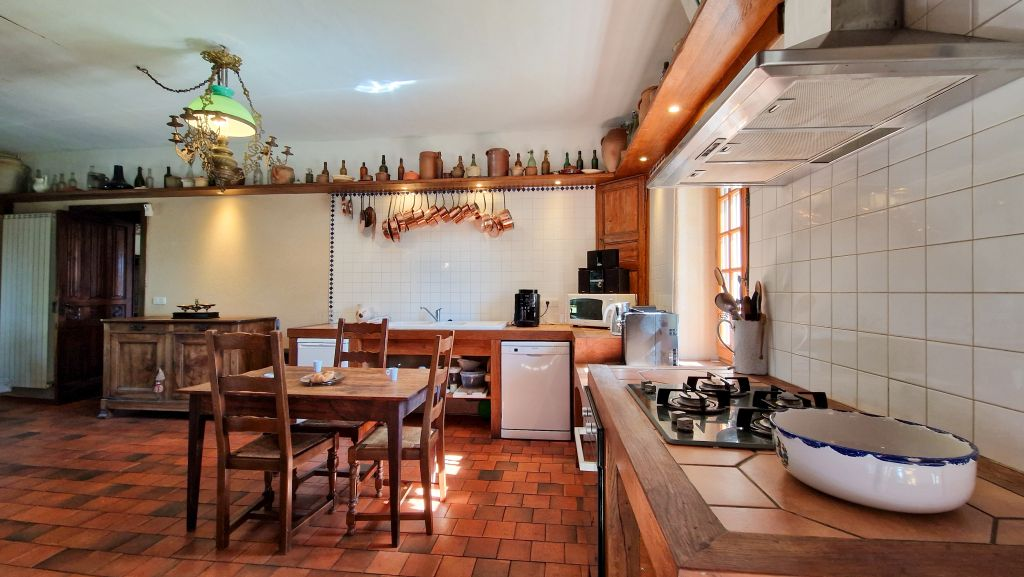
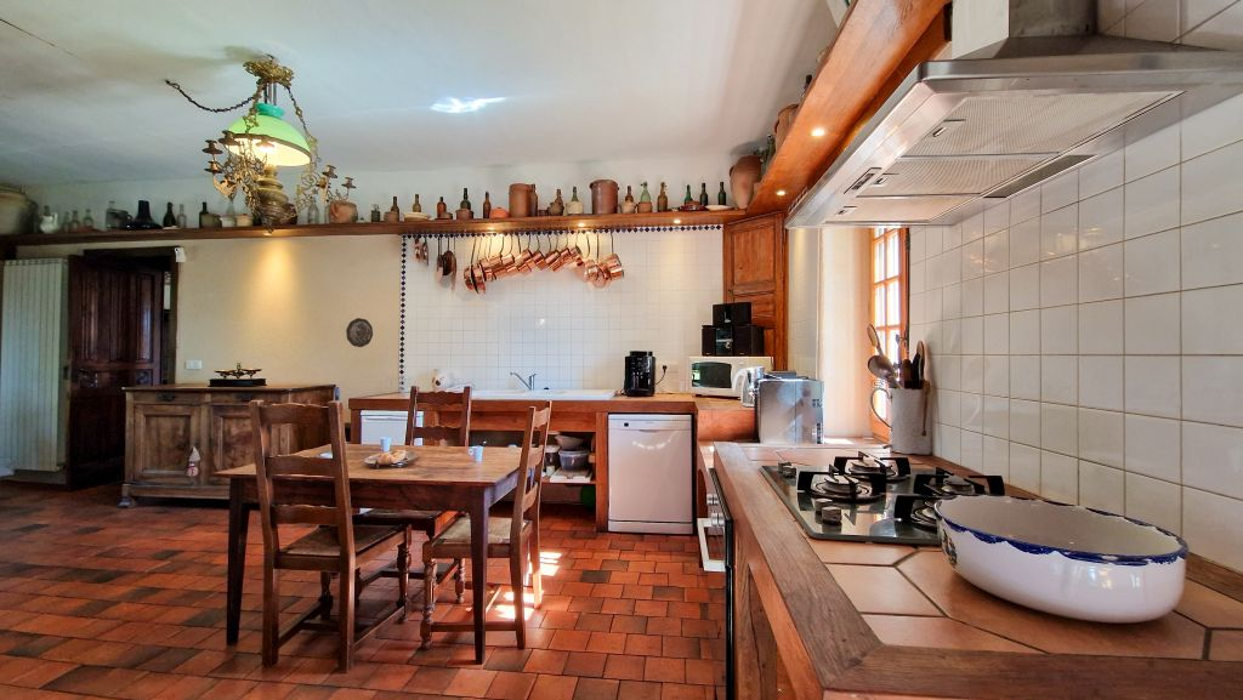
+ decorative plate (359, 332)
